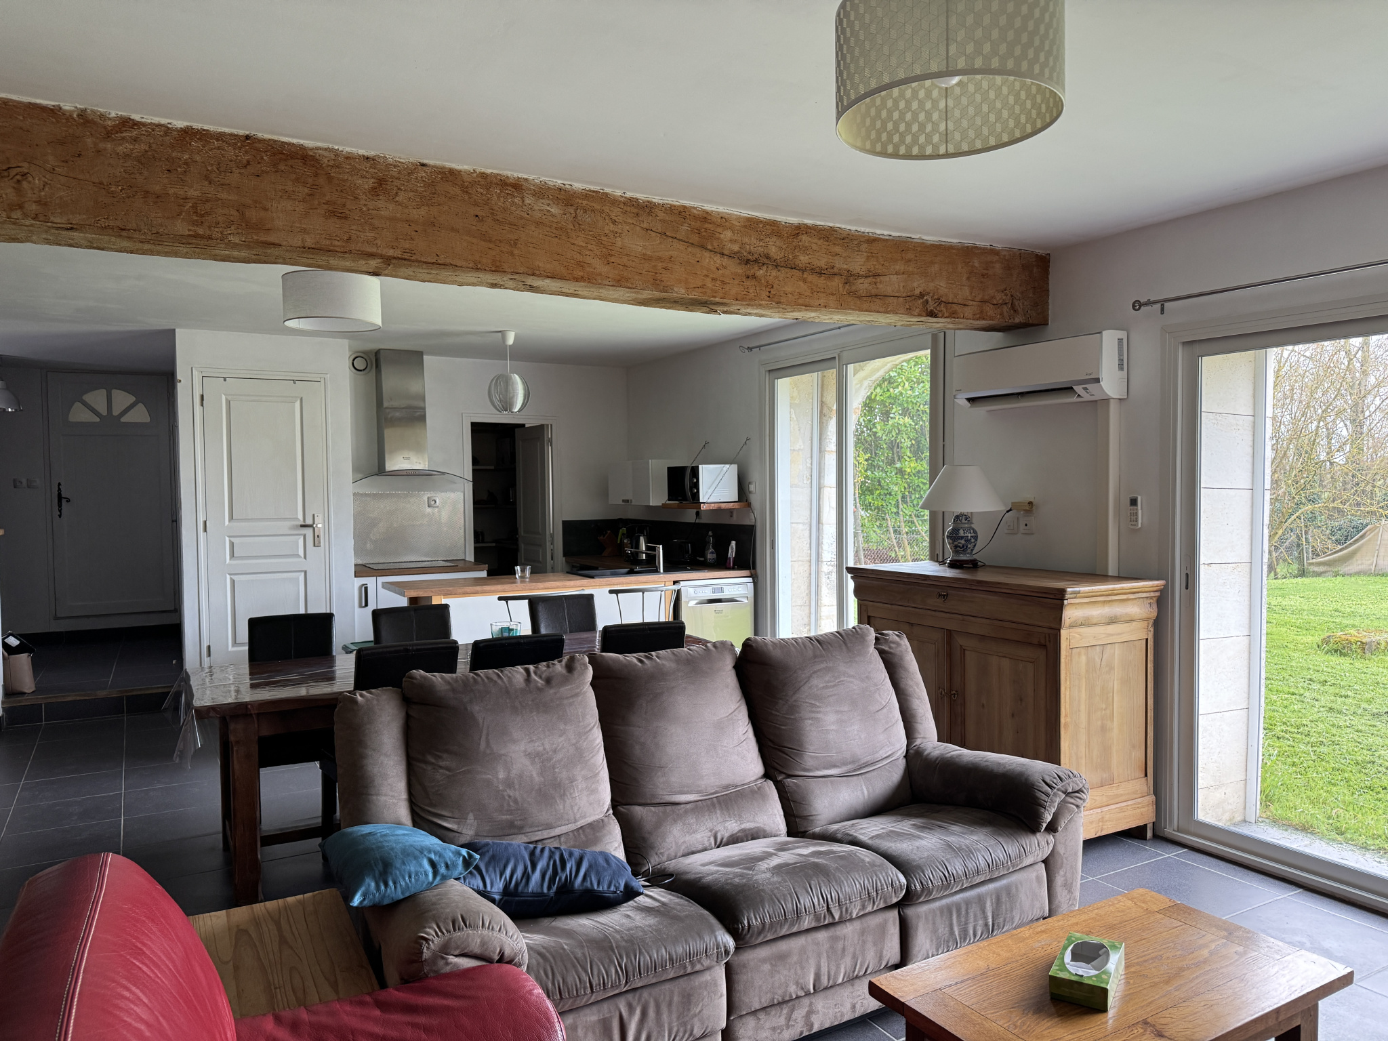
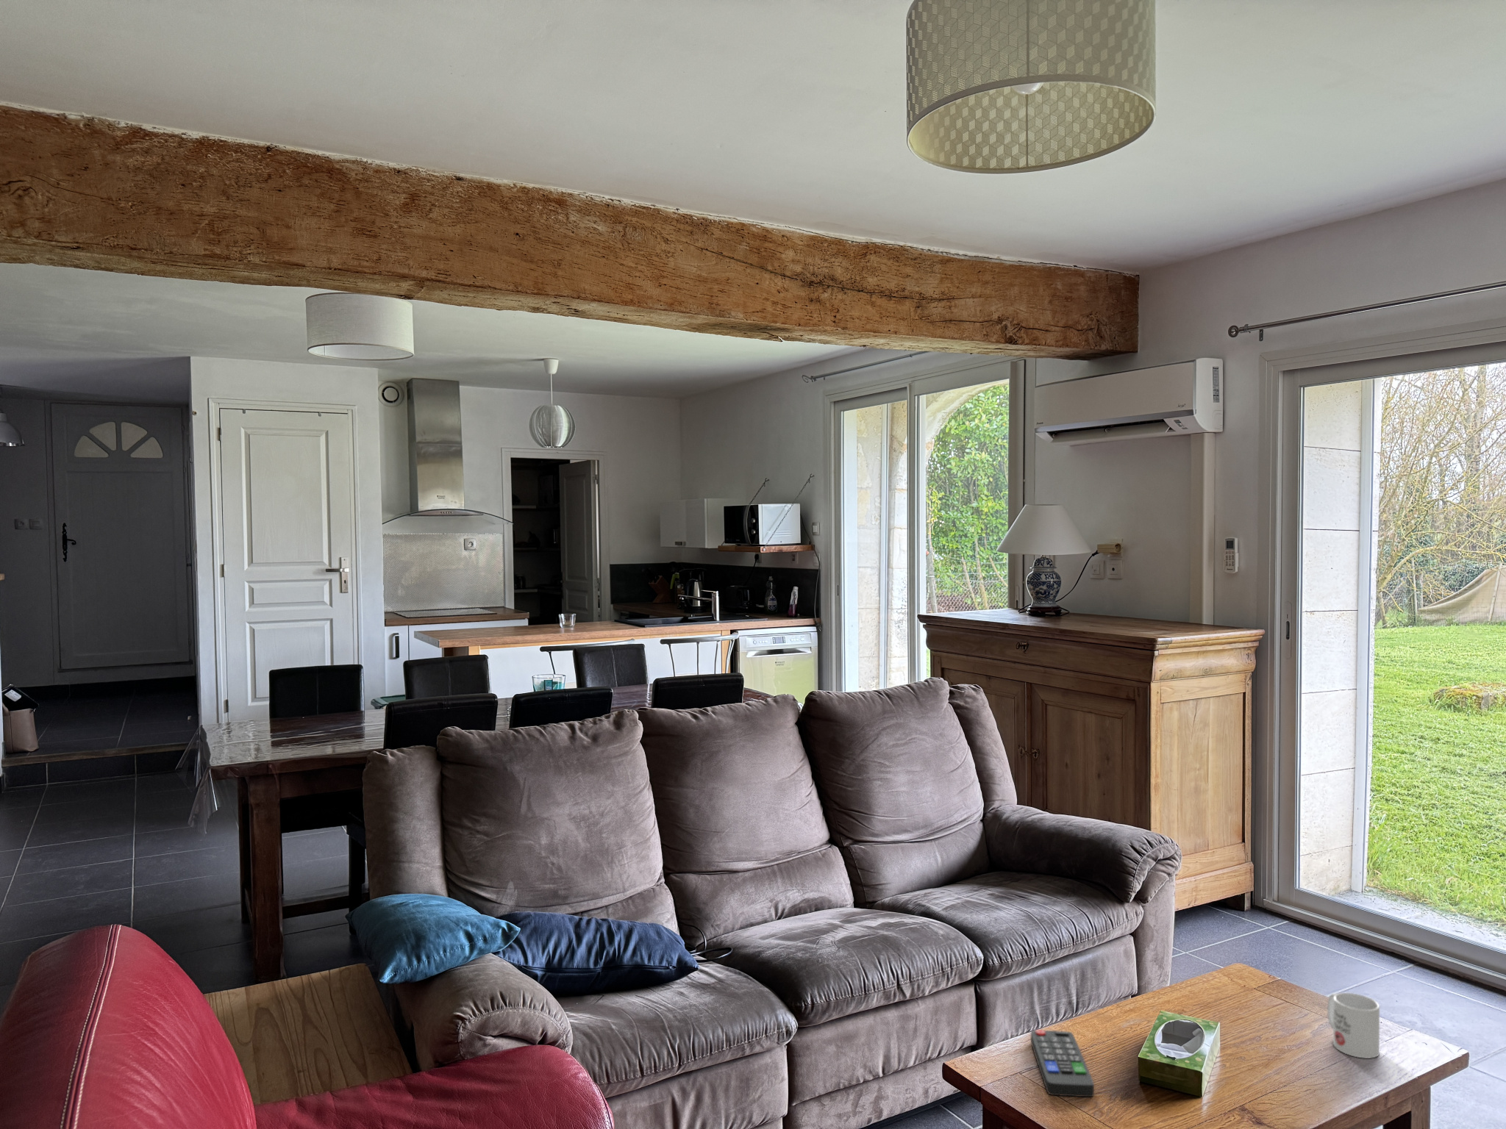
+ mug (1349, 1020)
+ remote control (1060, 1060)
